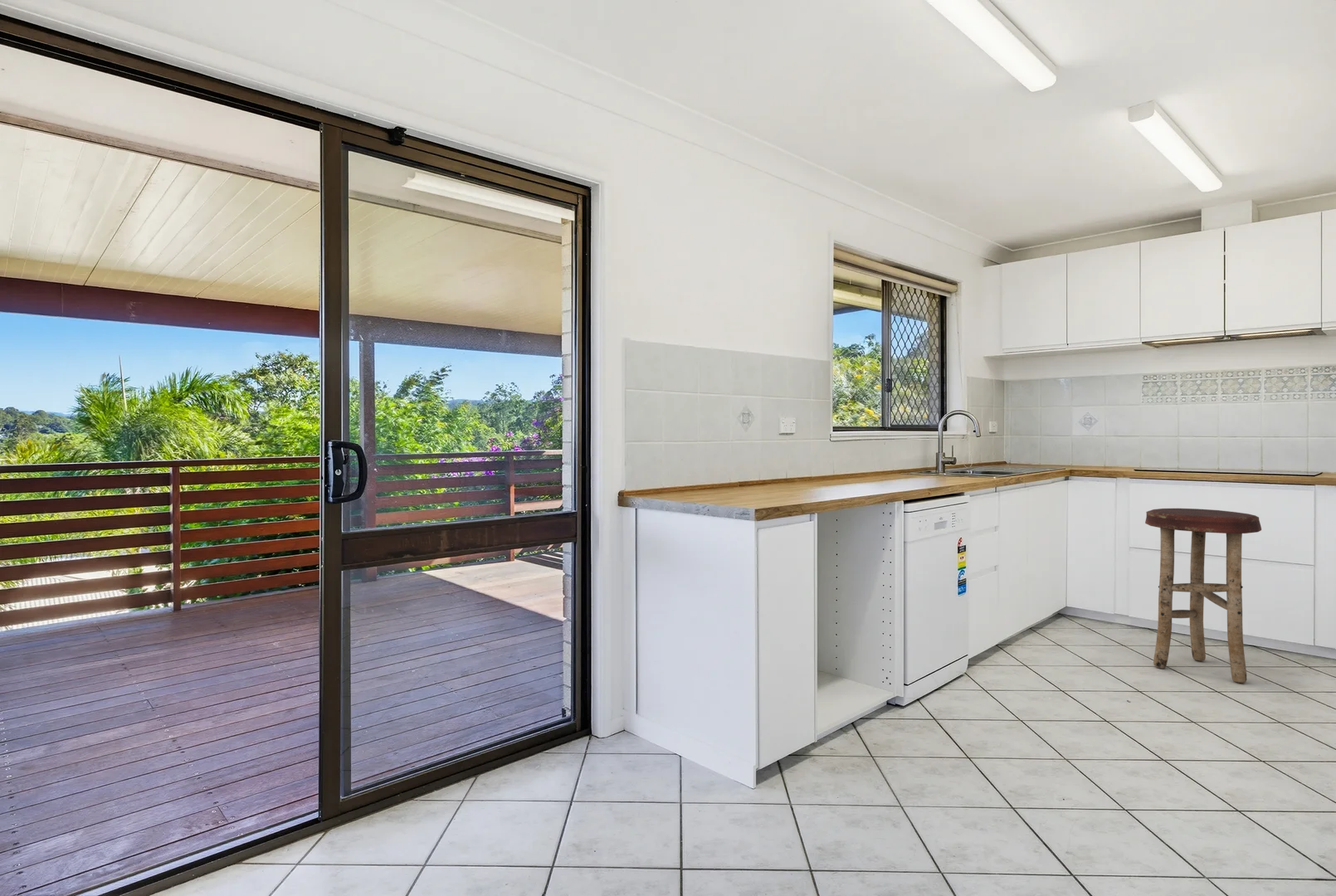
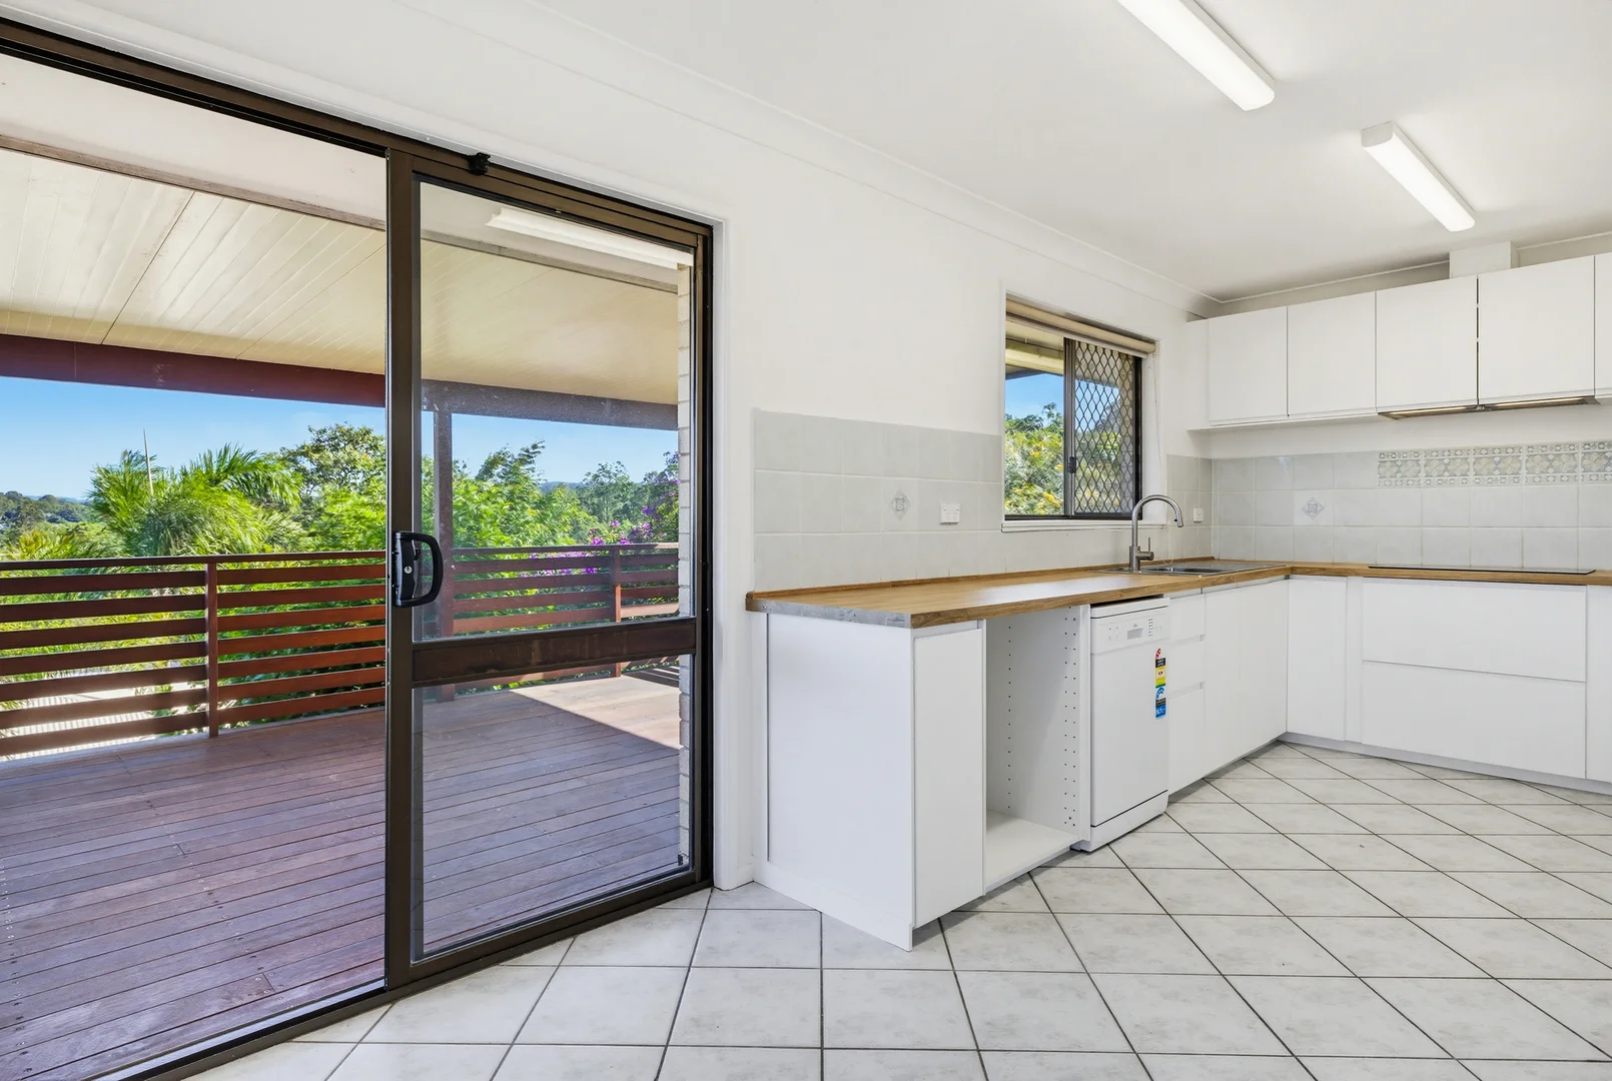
- stool (1200, 591)
